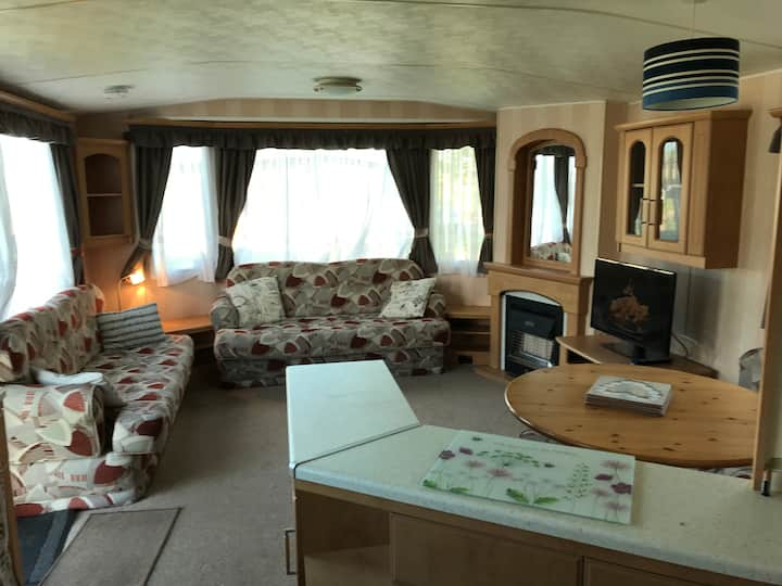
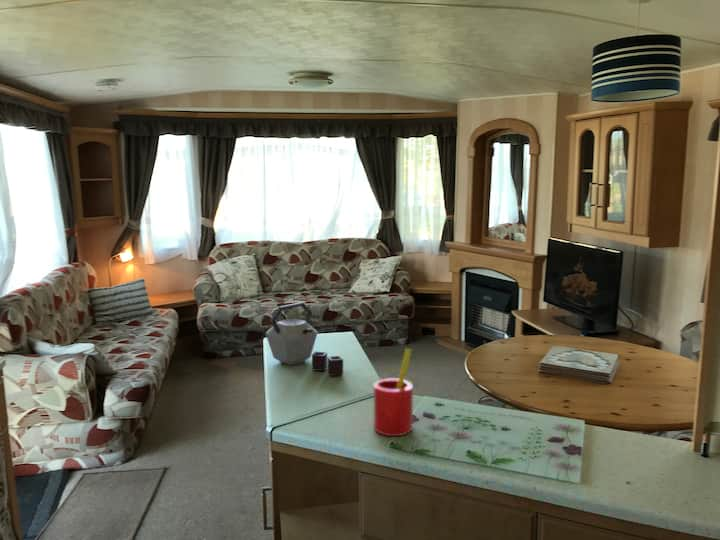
+ kettle (308, 337)
+ straw (395, 389)
